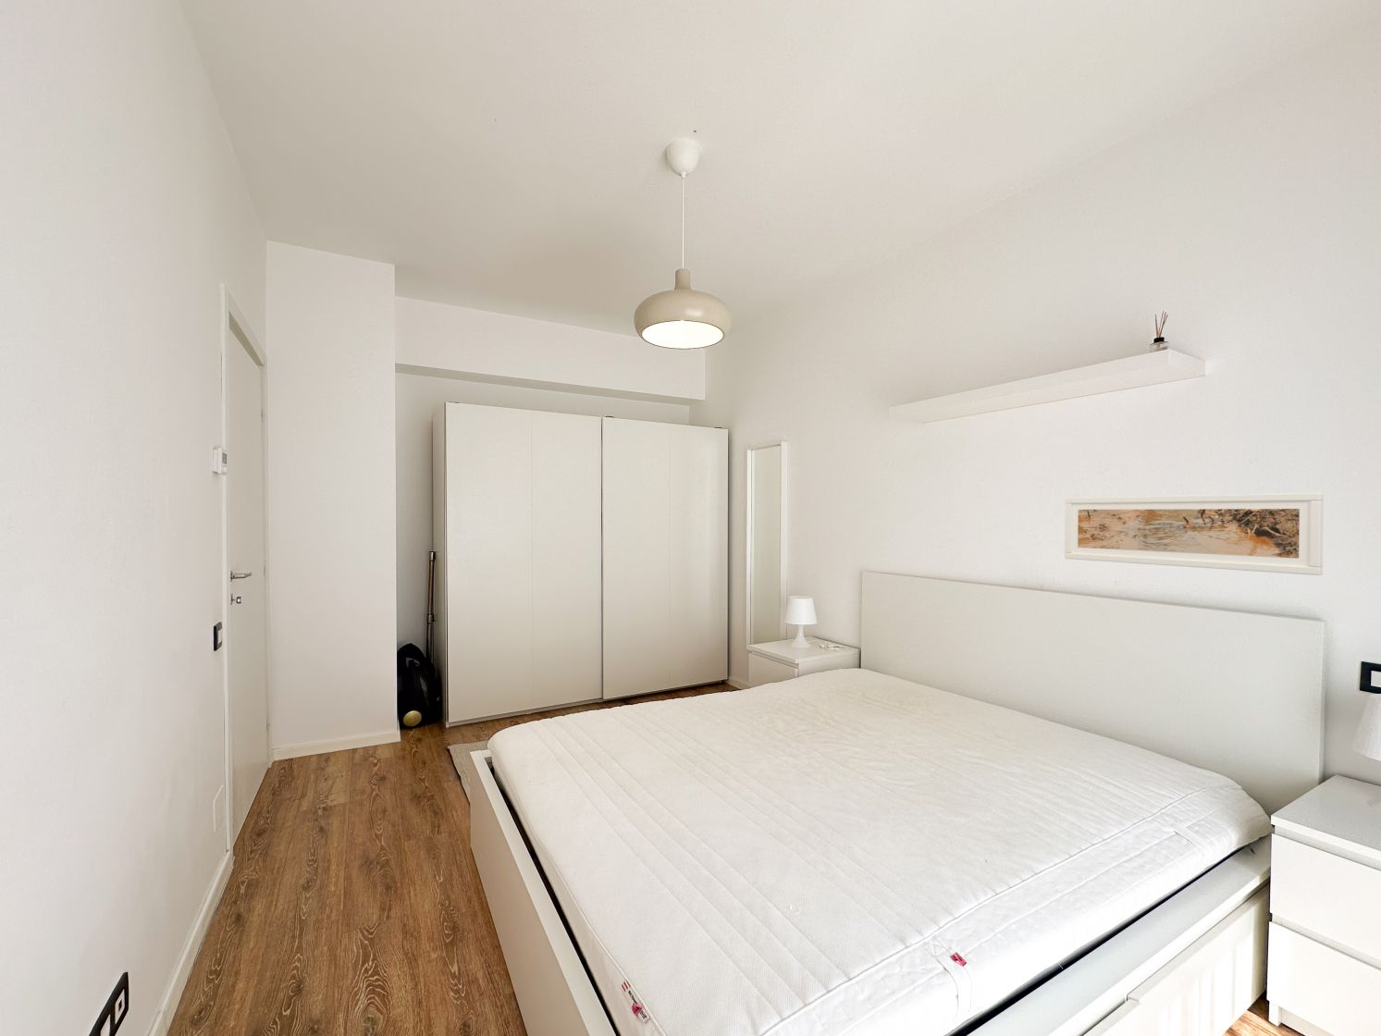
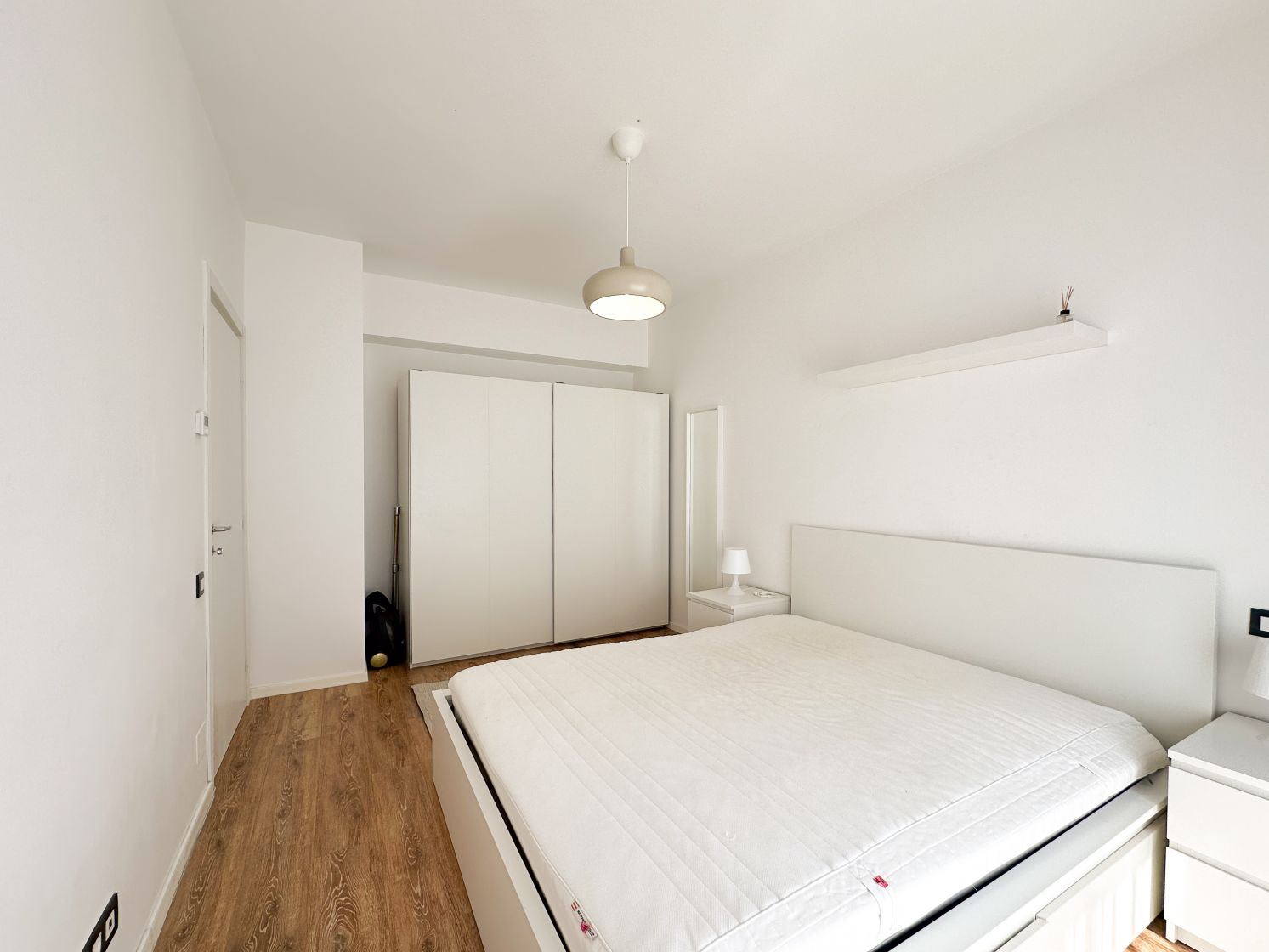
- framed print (1174, 530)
